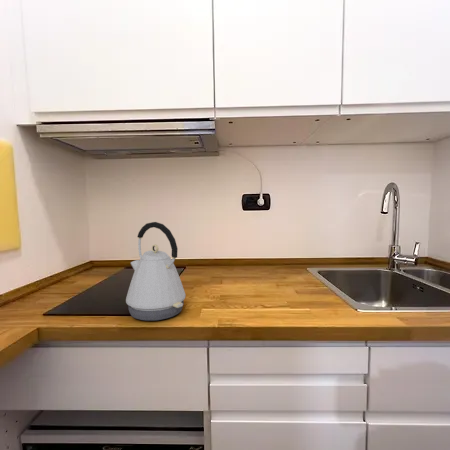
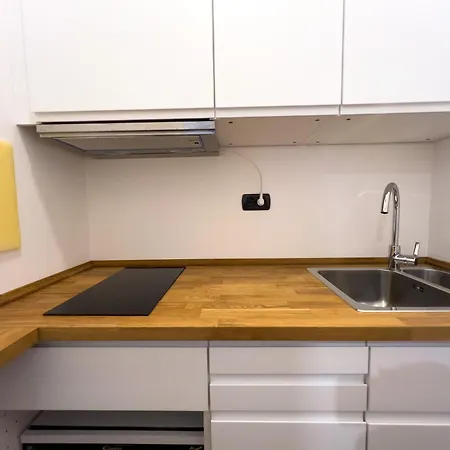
- kettle (154, 267)
